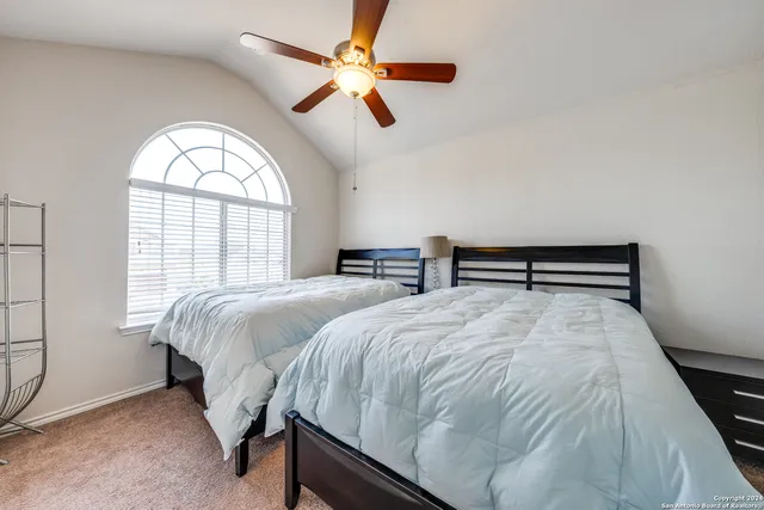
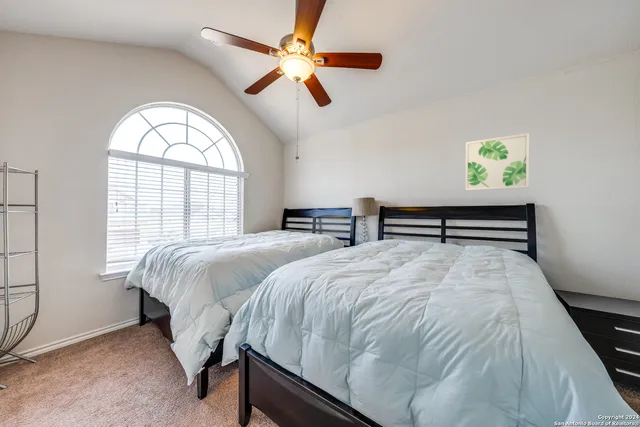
+ wall art (495, 163)
